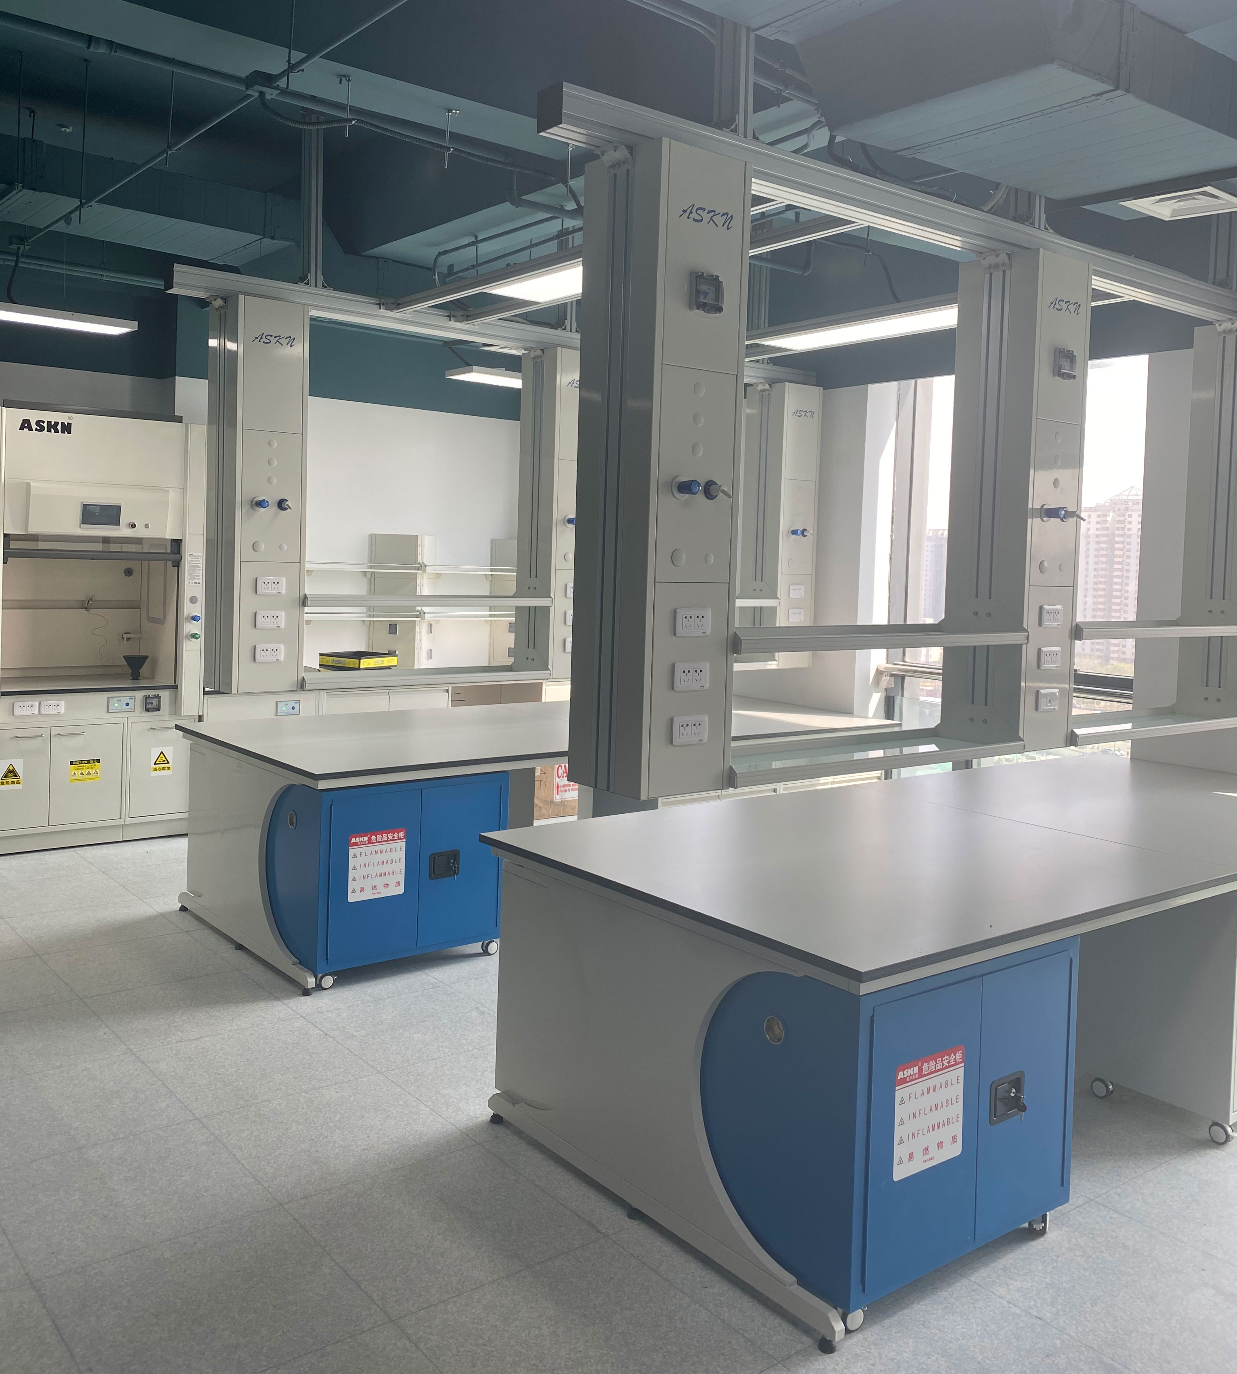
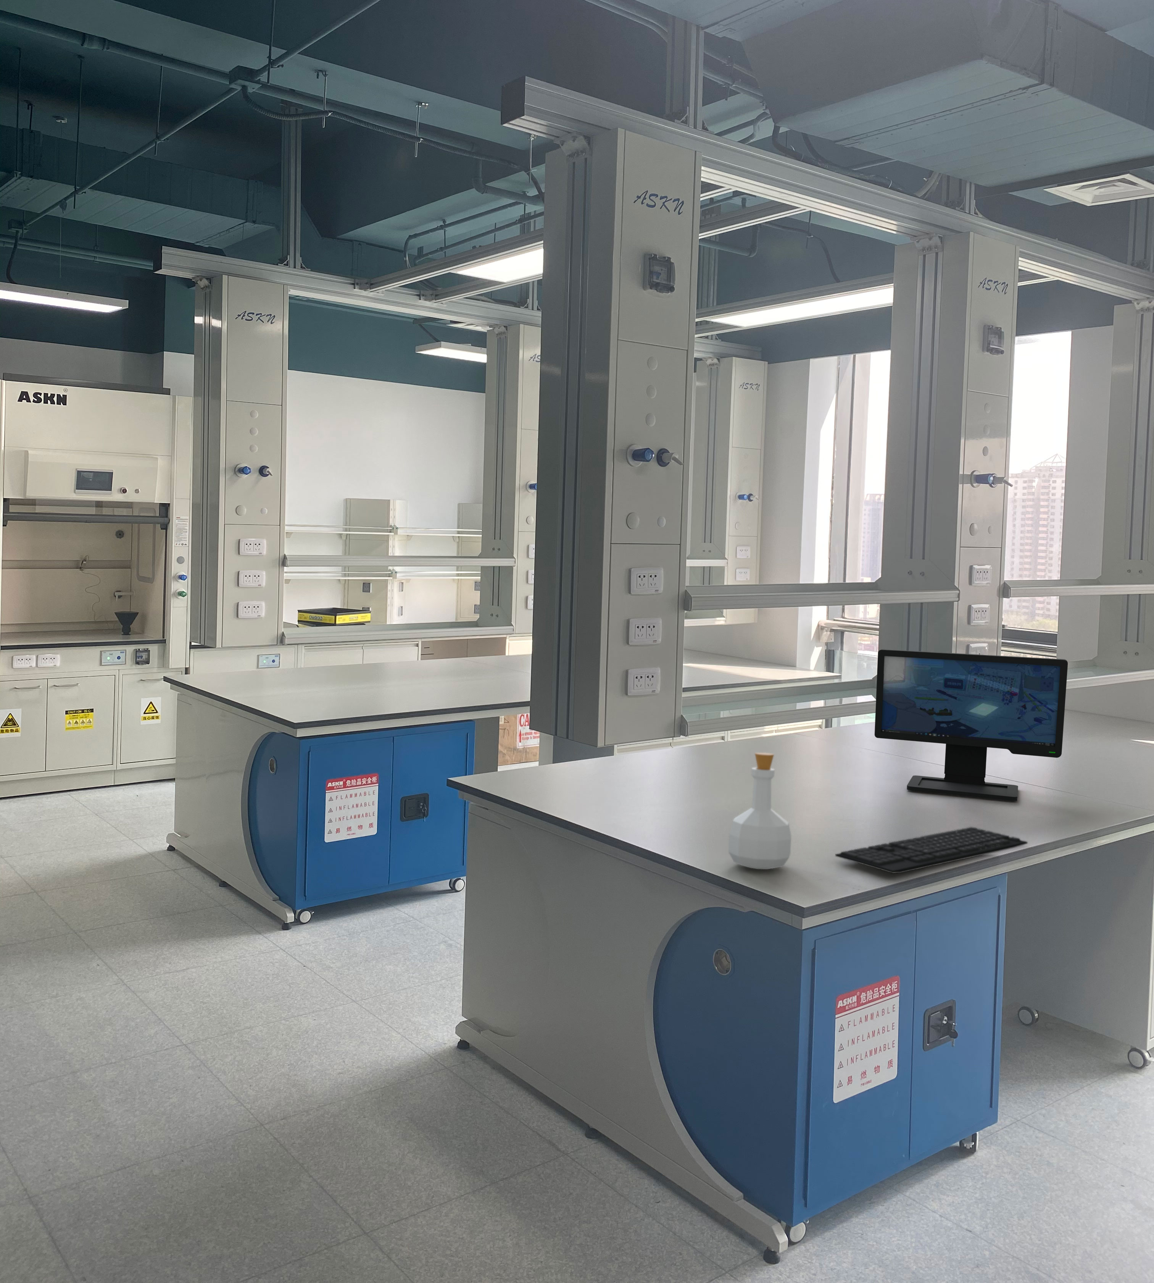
+ computer monitor (967, 721)
+ bottle (761, 810)
+ keyboard (935, 849)
